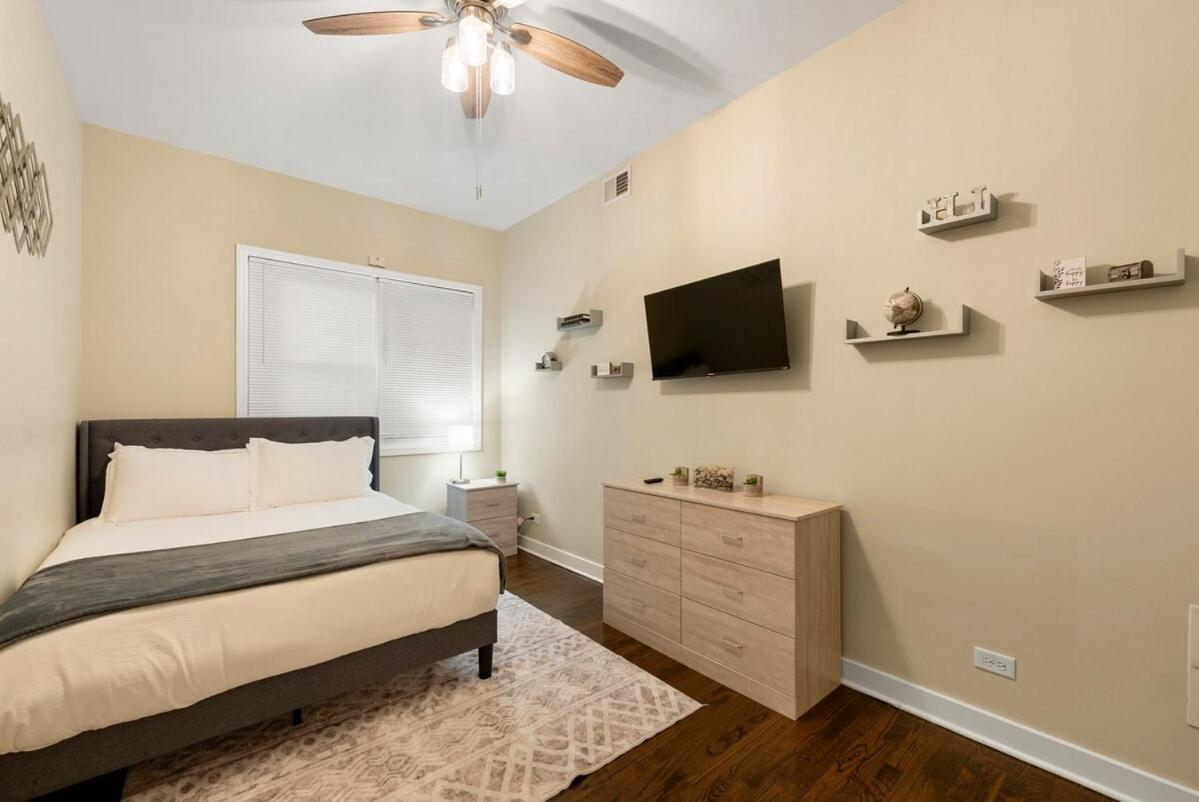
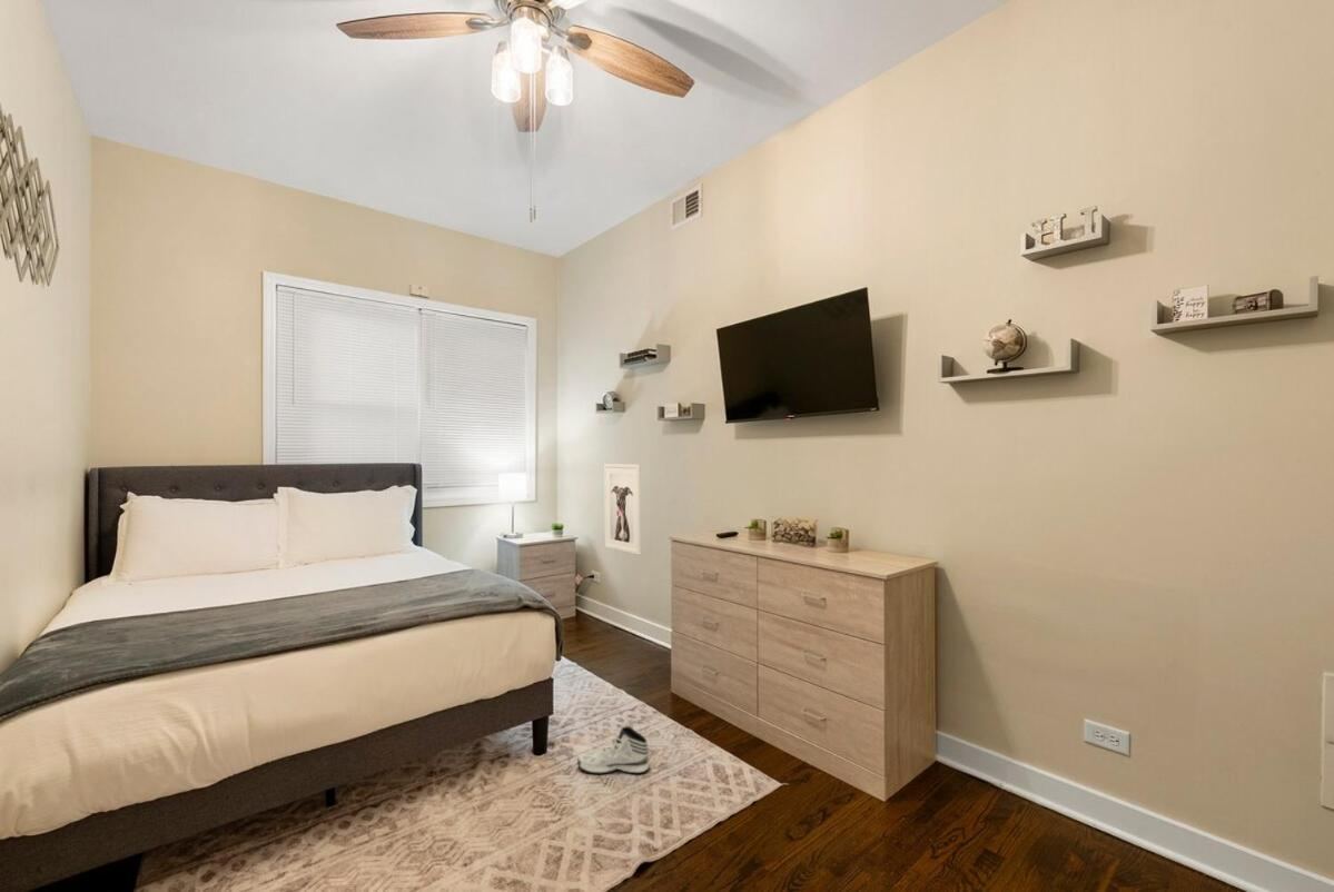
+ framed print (621, 507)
+ sneaker (613, 746)
